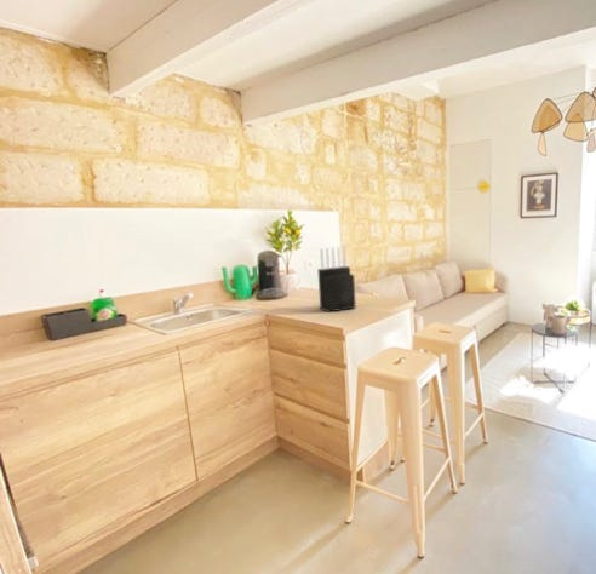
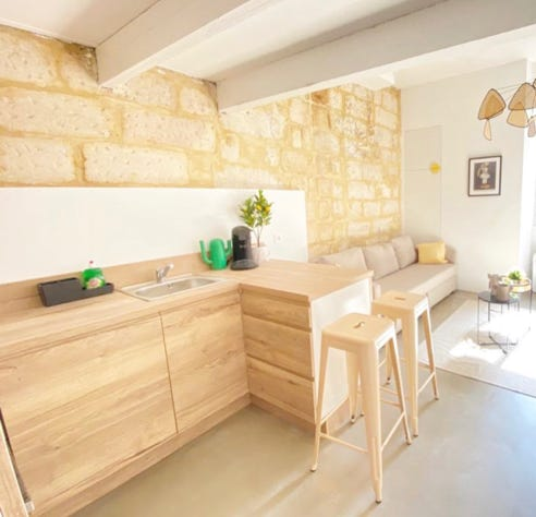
- knife block (337, 279)
